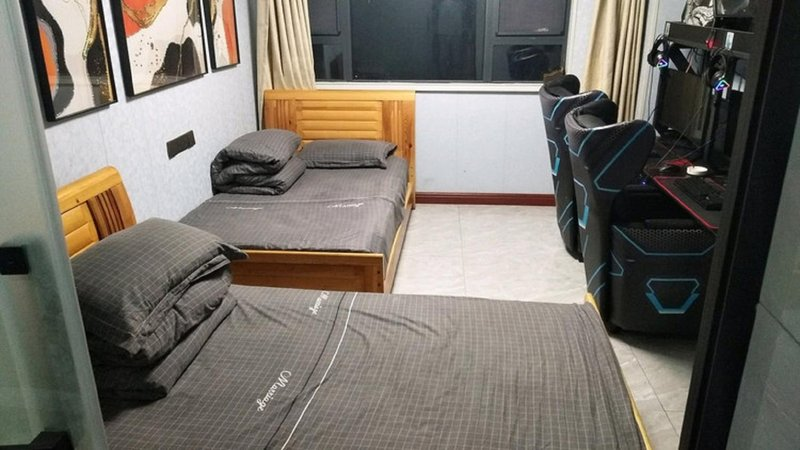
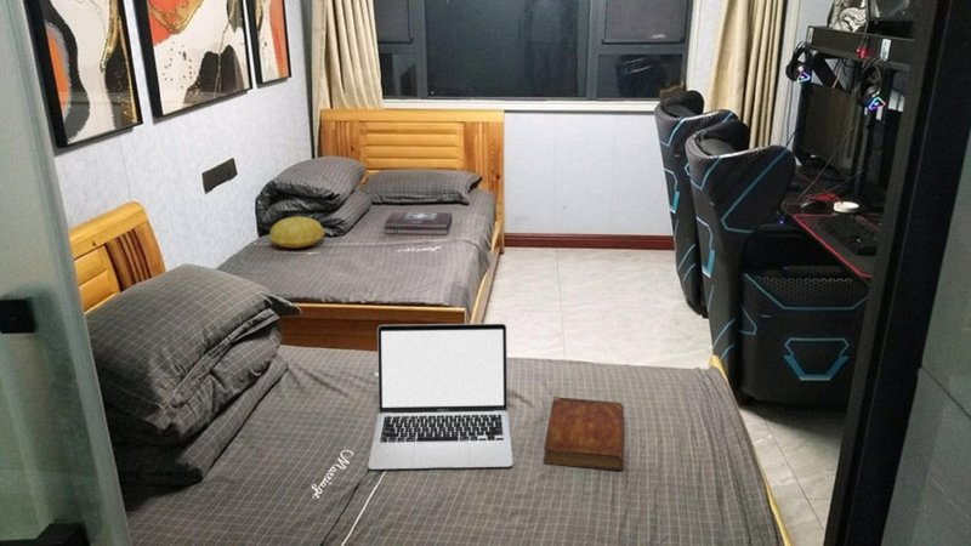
+ first aid kit (419, 222)
+ bible (585, 431)
+ cushion (296, 232)
+ laptop (441, 392)
